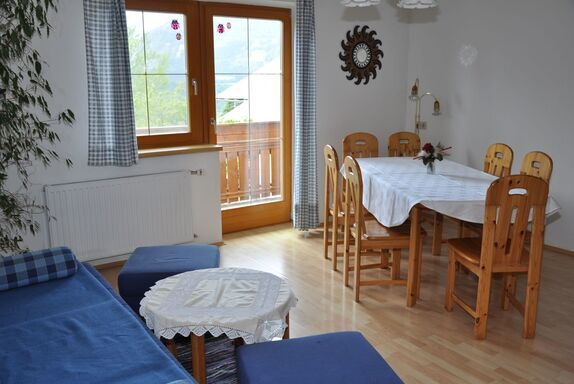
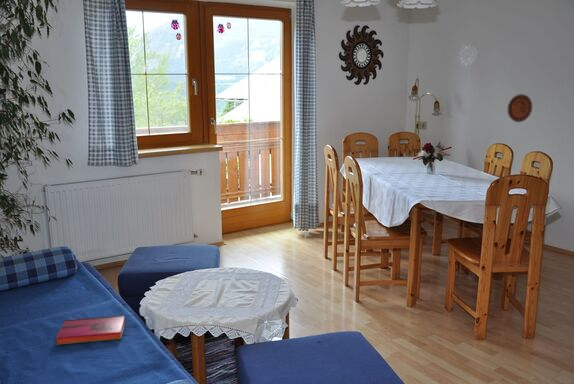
+ hardback book (92, 329)
+ decorative plate (519, 108)
